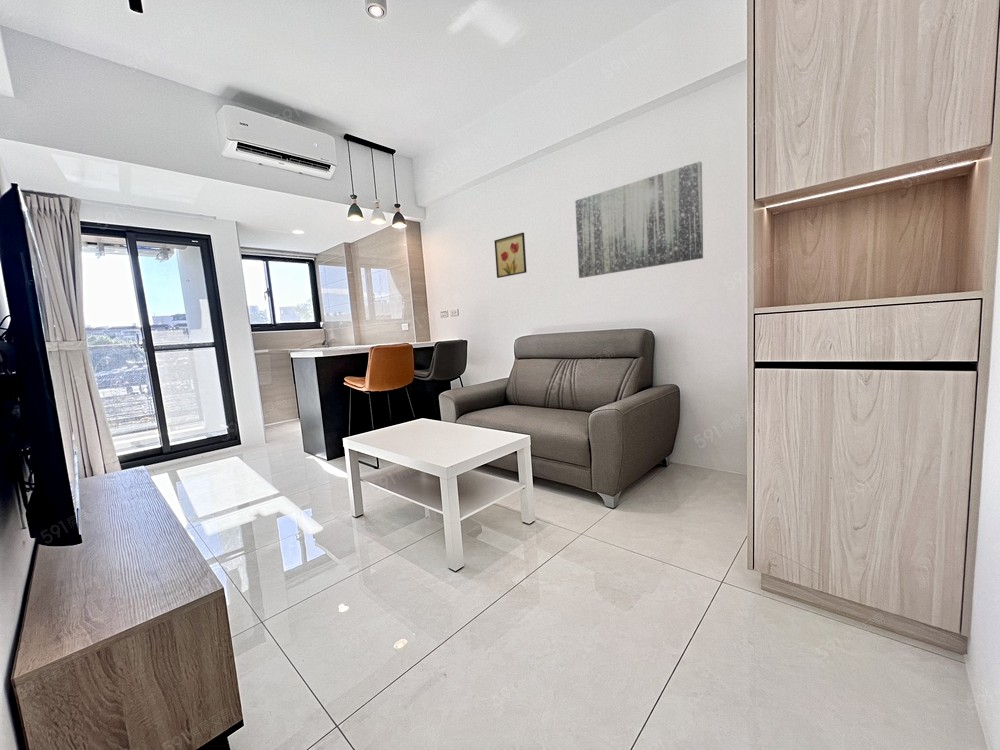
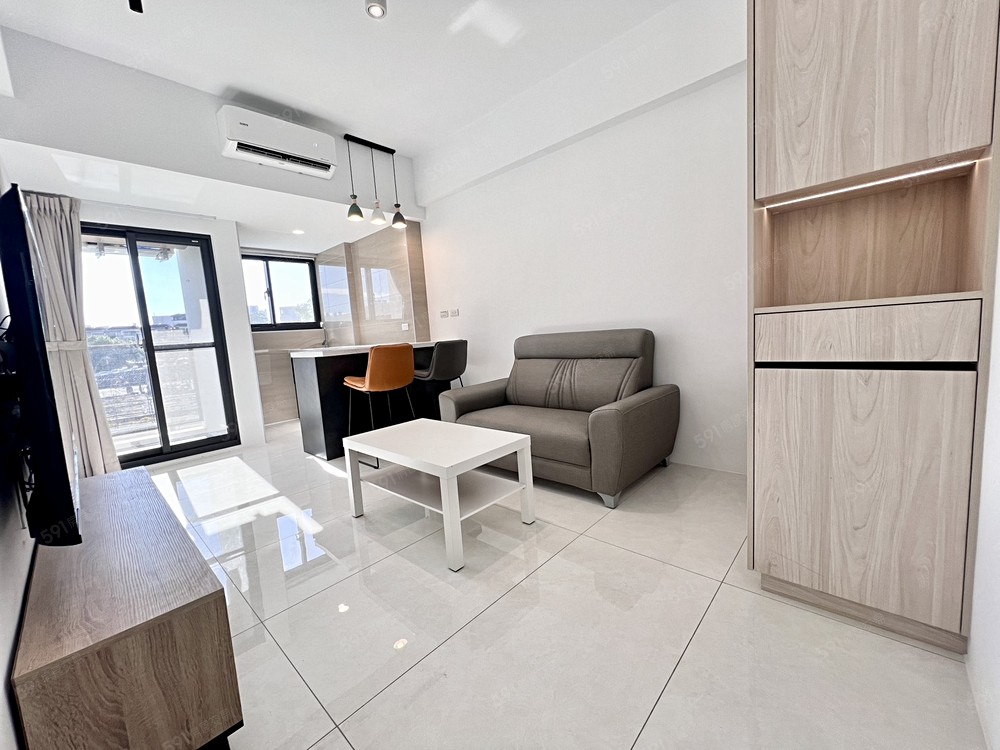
- wall art (510, 256)
- wall art (633, 226)
